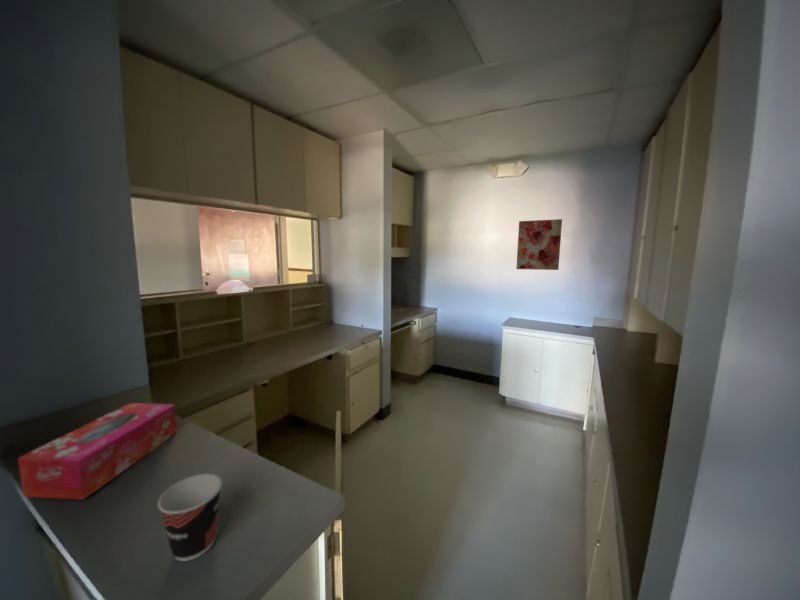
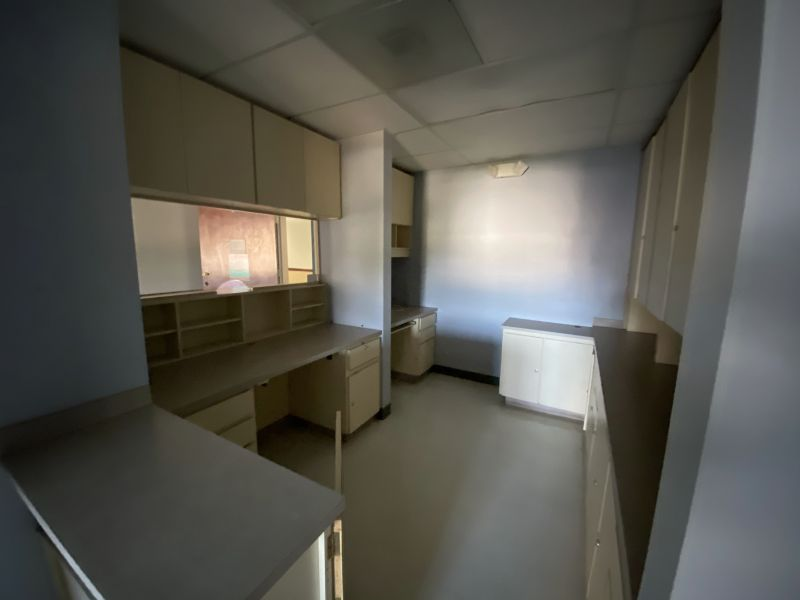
- cup (193, 518)
- wall art (538, 245)
- tissue box (110, 443)
